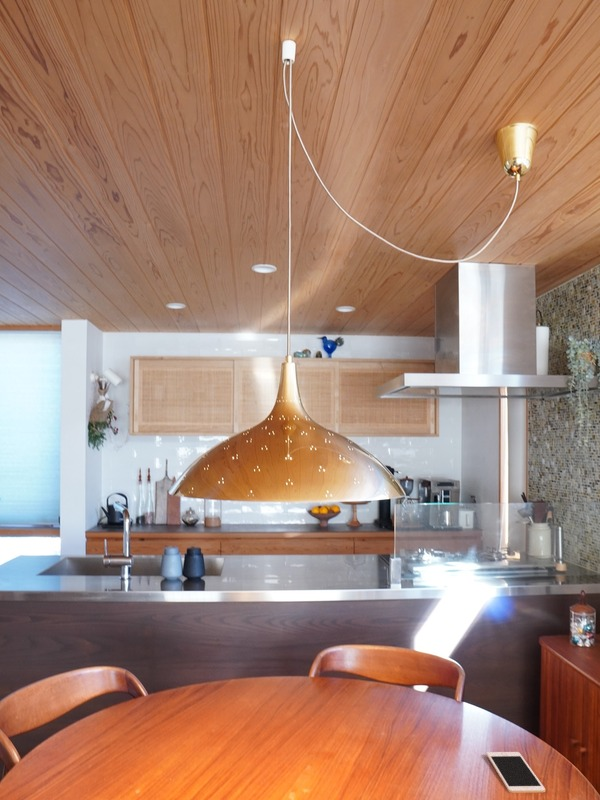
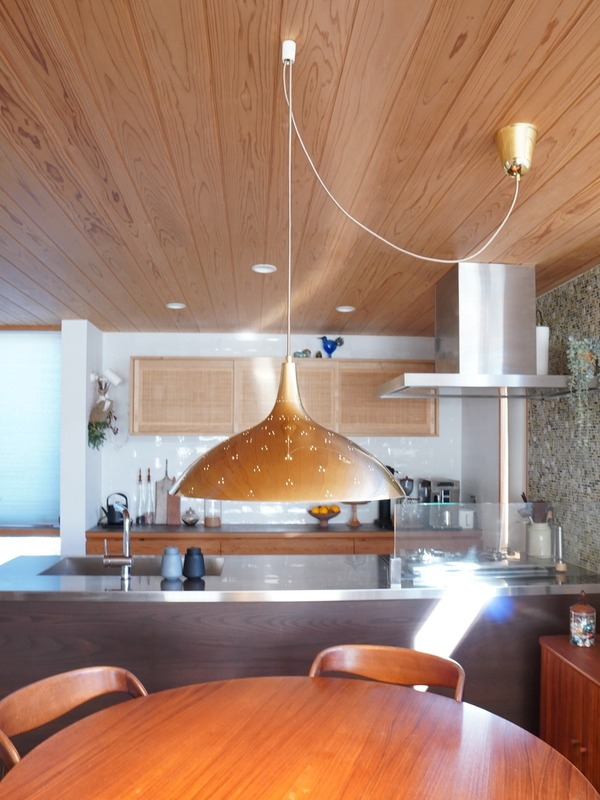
- cell phone (514, 771)
